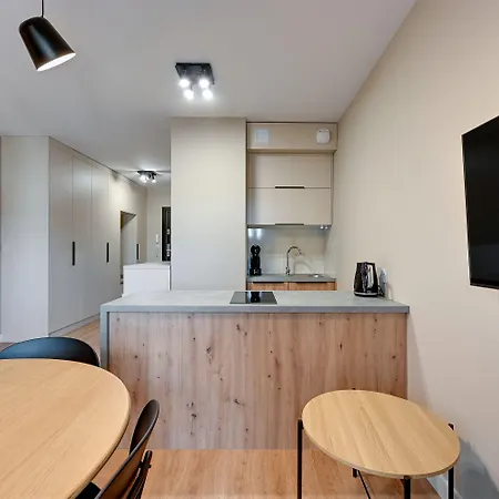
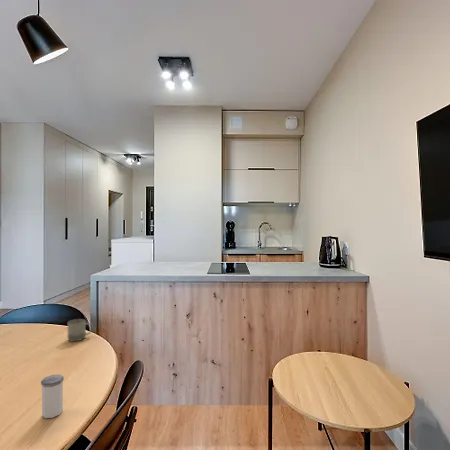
+ cup (80, 329)
+ salt shaker (52, 395)
